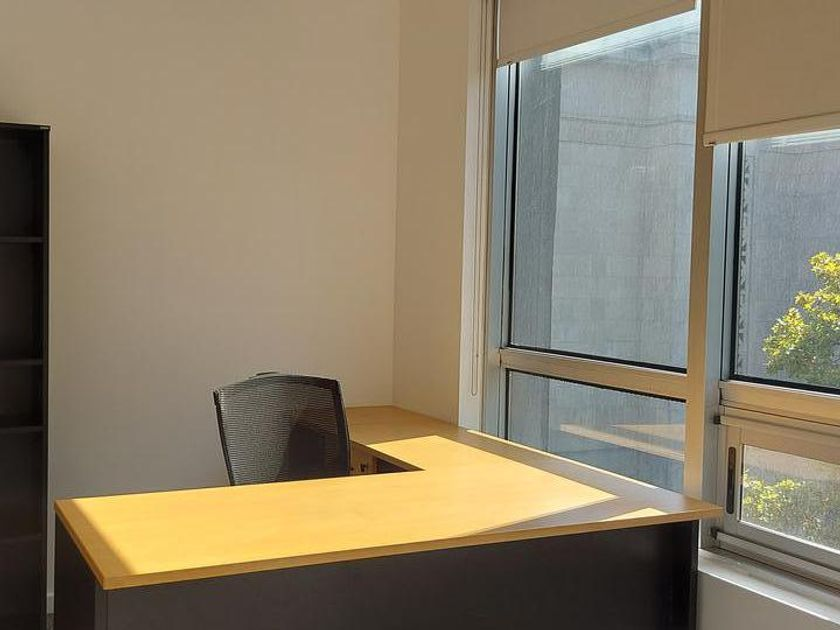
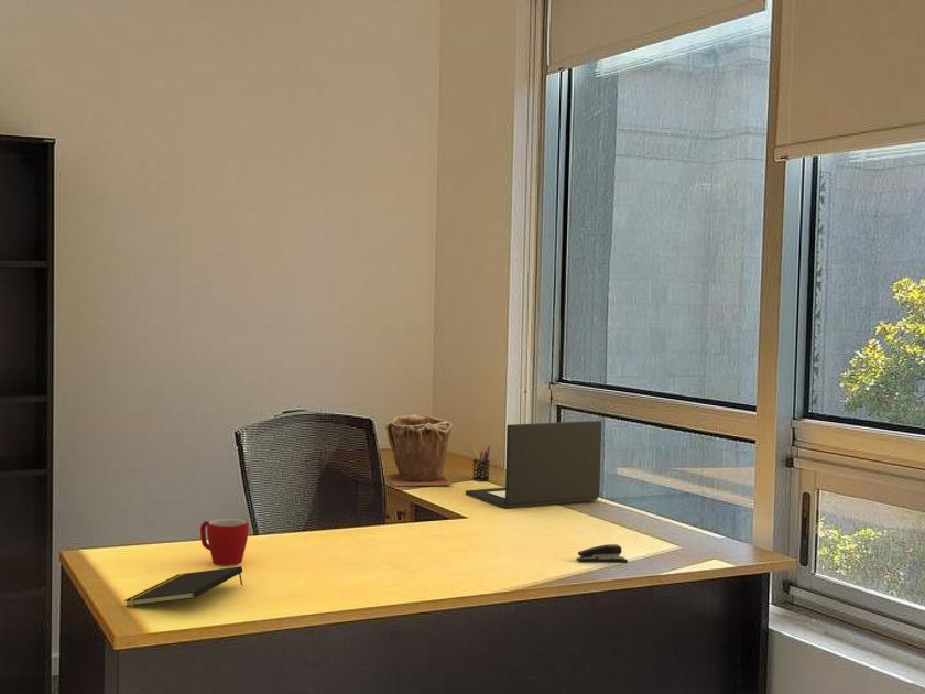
+ notepad (185, 585)
+ pen holder (482, 462)
+ mug (221, 541)
+ laptop (533, 458)
+ plant pot (418, 448)
+ stapler (601, 553)
